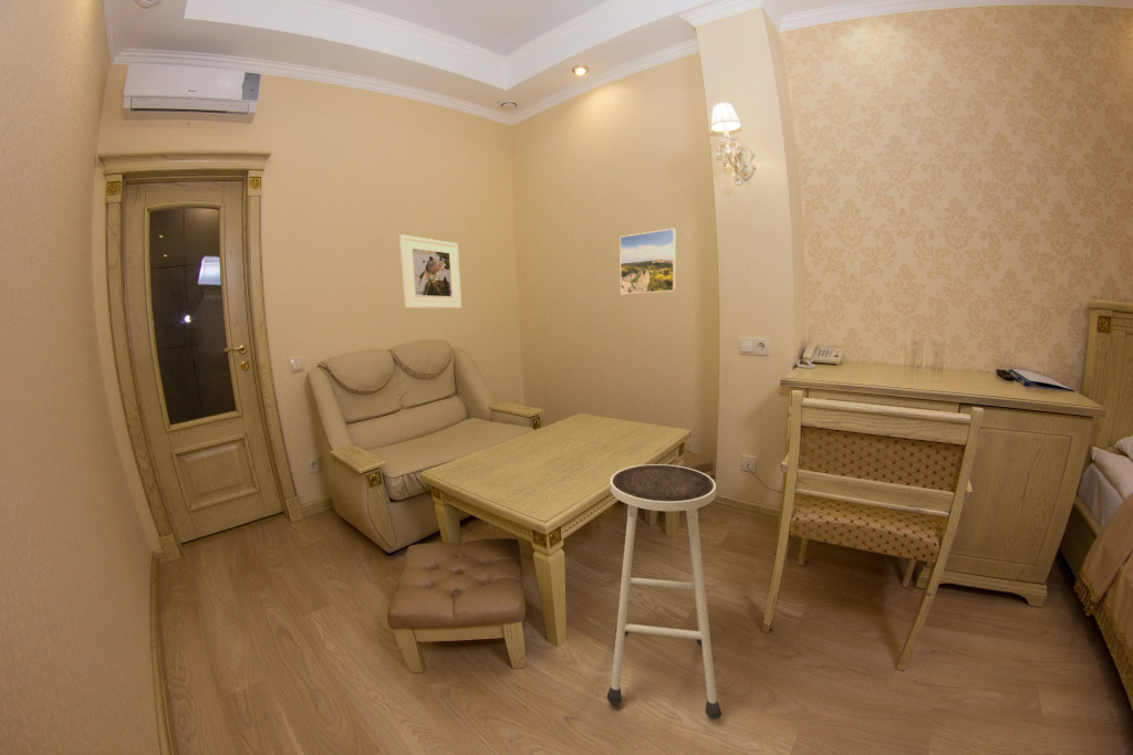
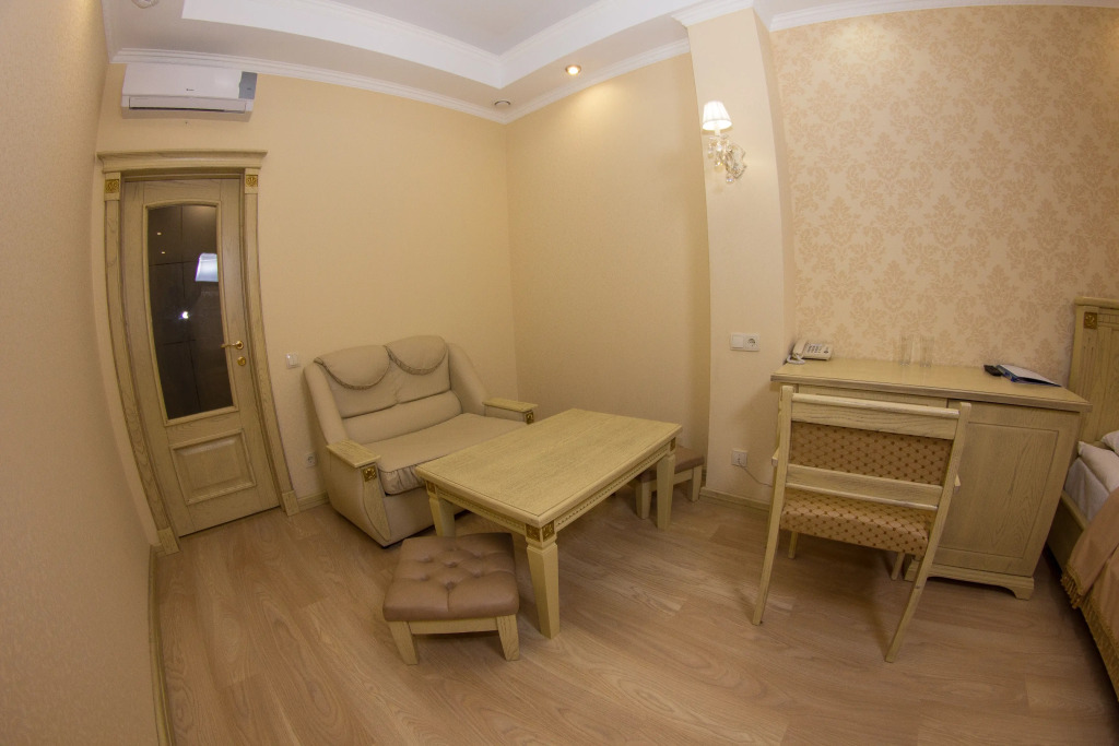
- stool (662, 580)
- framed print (646, 262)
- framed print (433, 273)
